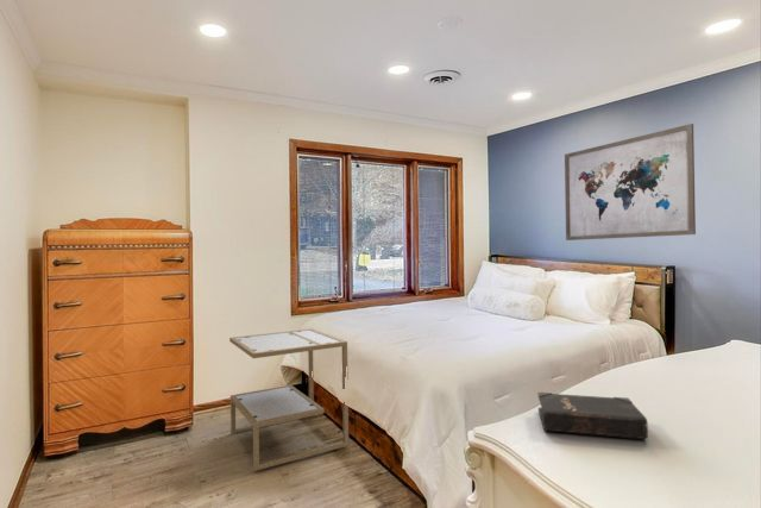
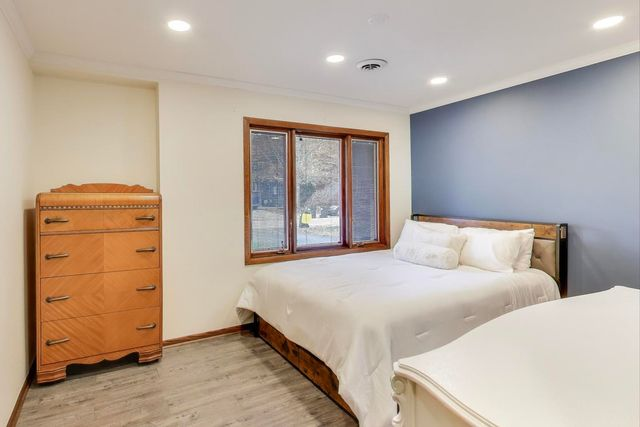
- side table (287, 389)
- hardback book (587, 414)
- wall art (621, 189)
